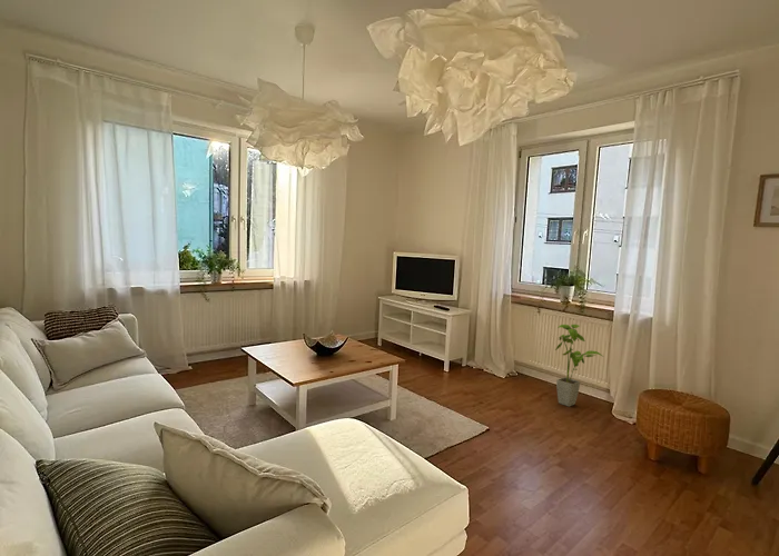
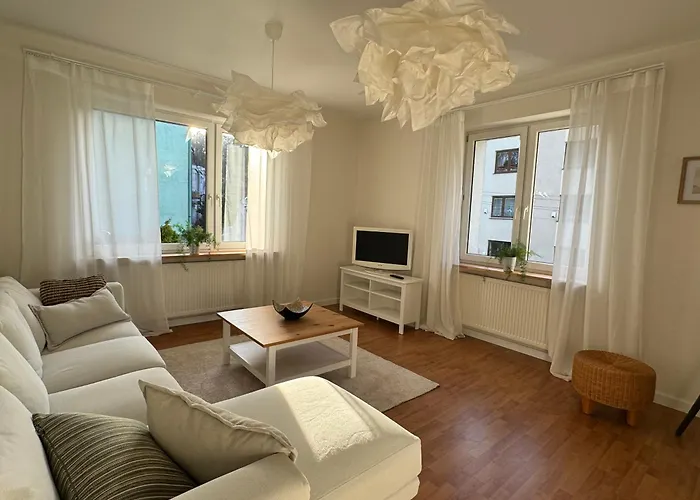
- house plant (574, 366)
